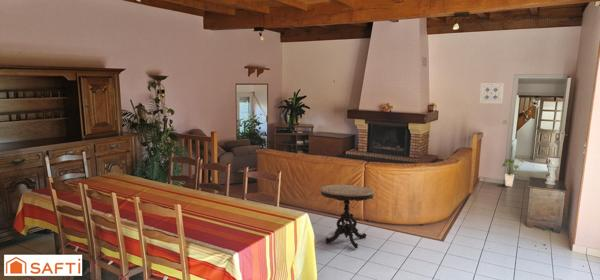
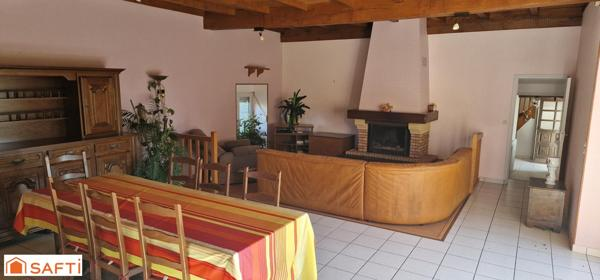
- house plant (511, 171)
- wall art (491, 93)
- side table (346, 214)
